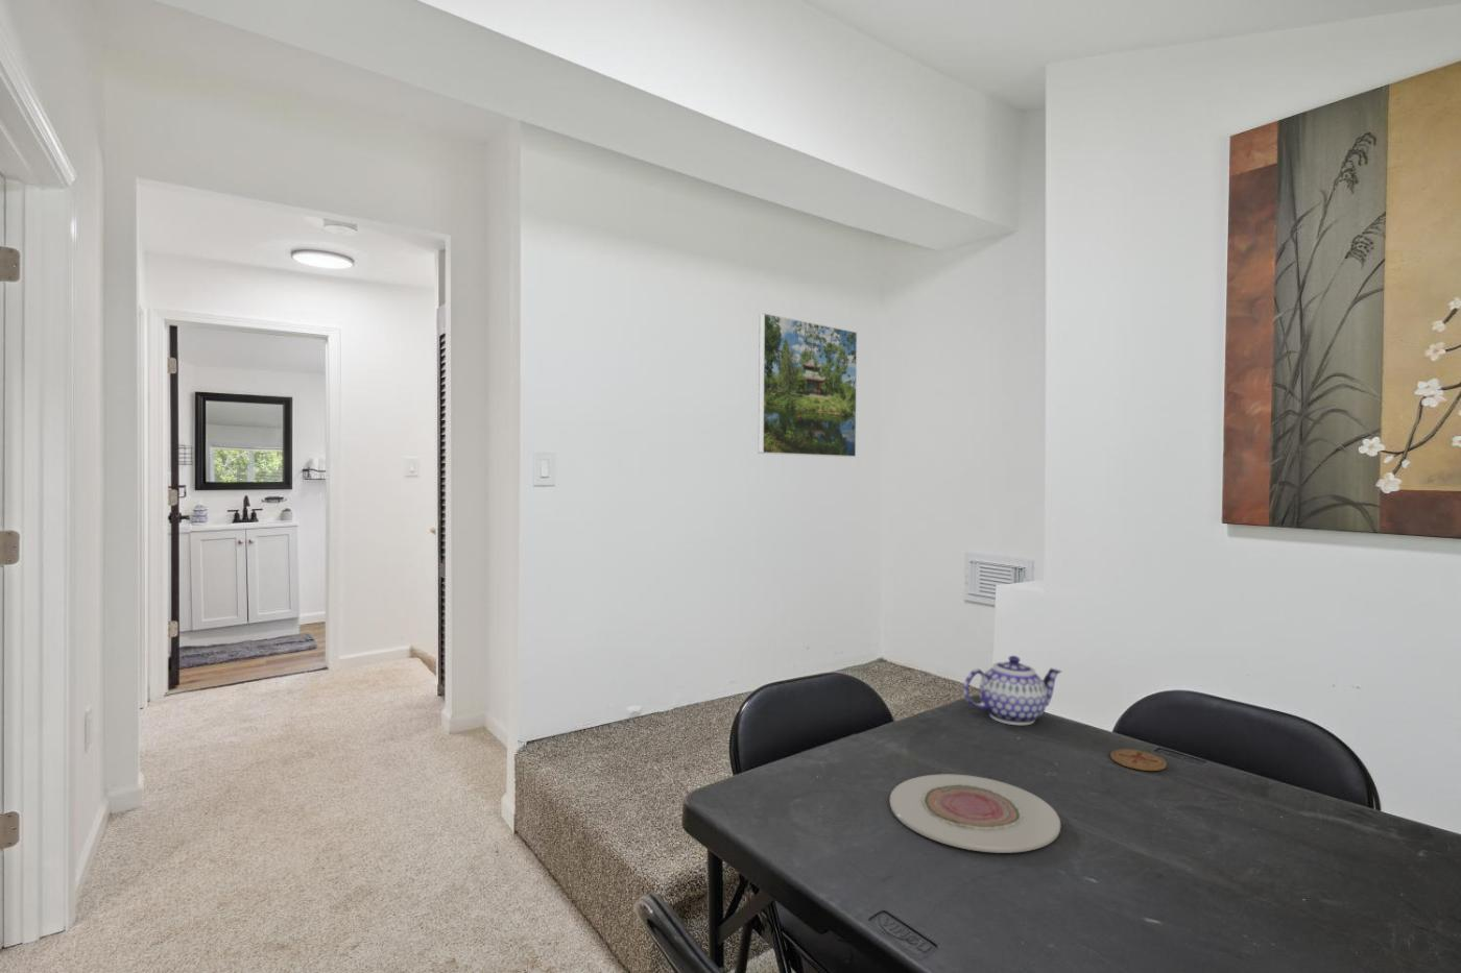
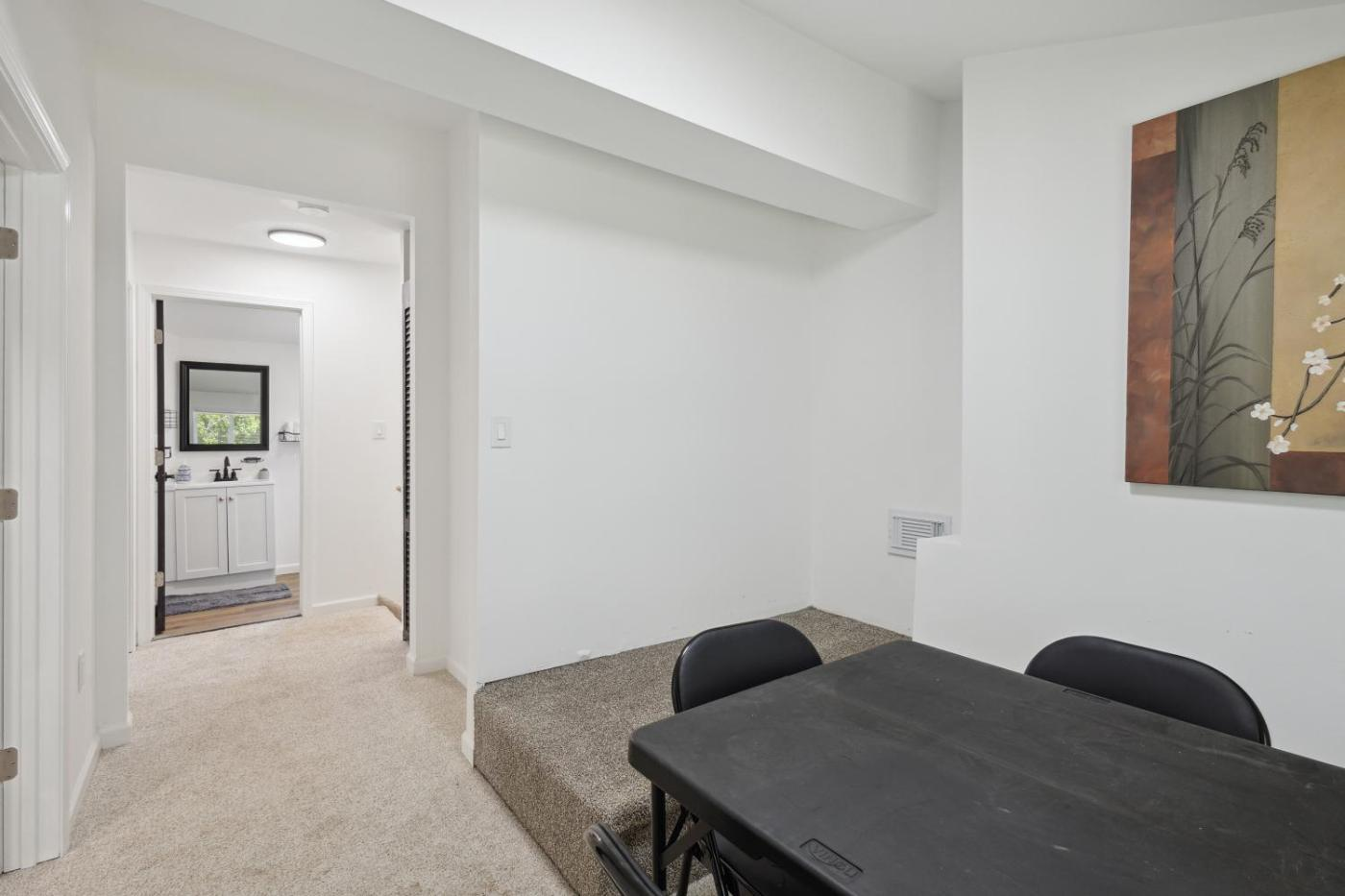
- coaster (1137, 759)
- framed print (810, 389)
- teapot (1012, 686)
- plate (971, 807)
